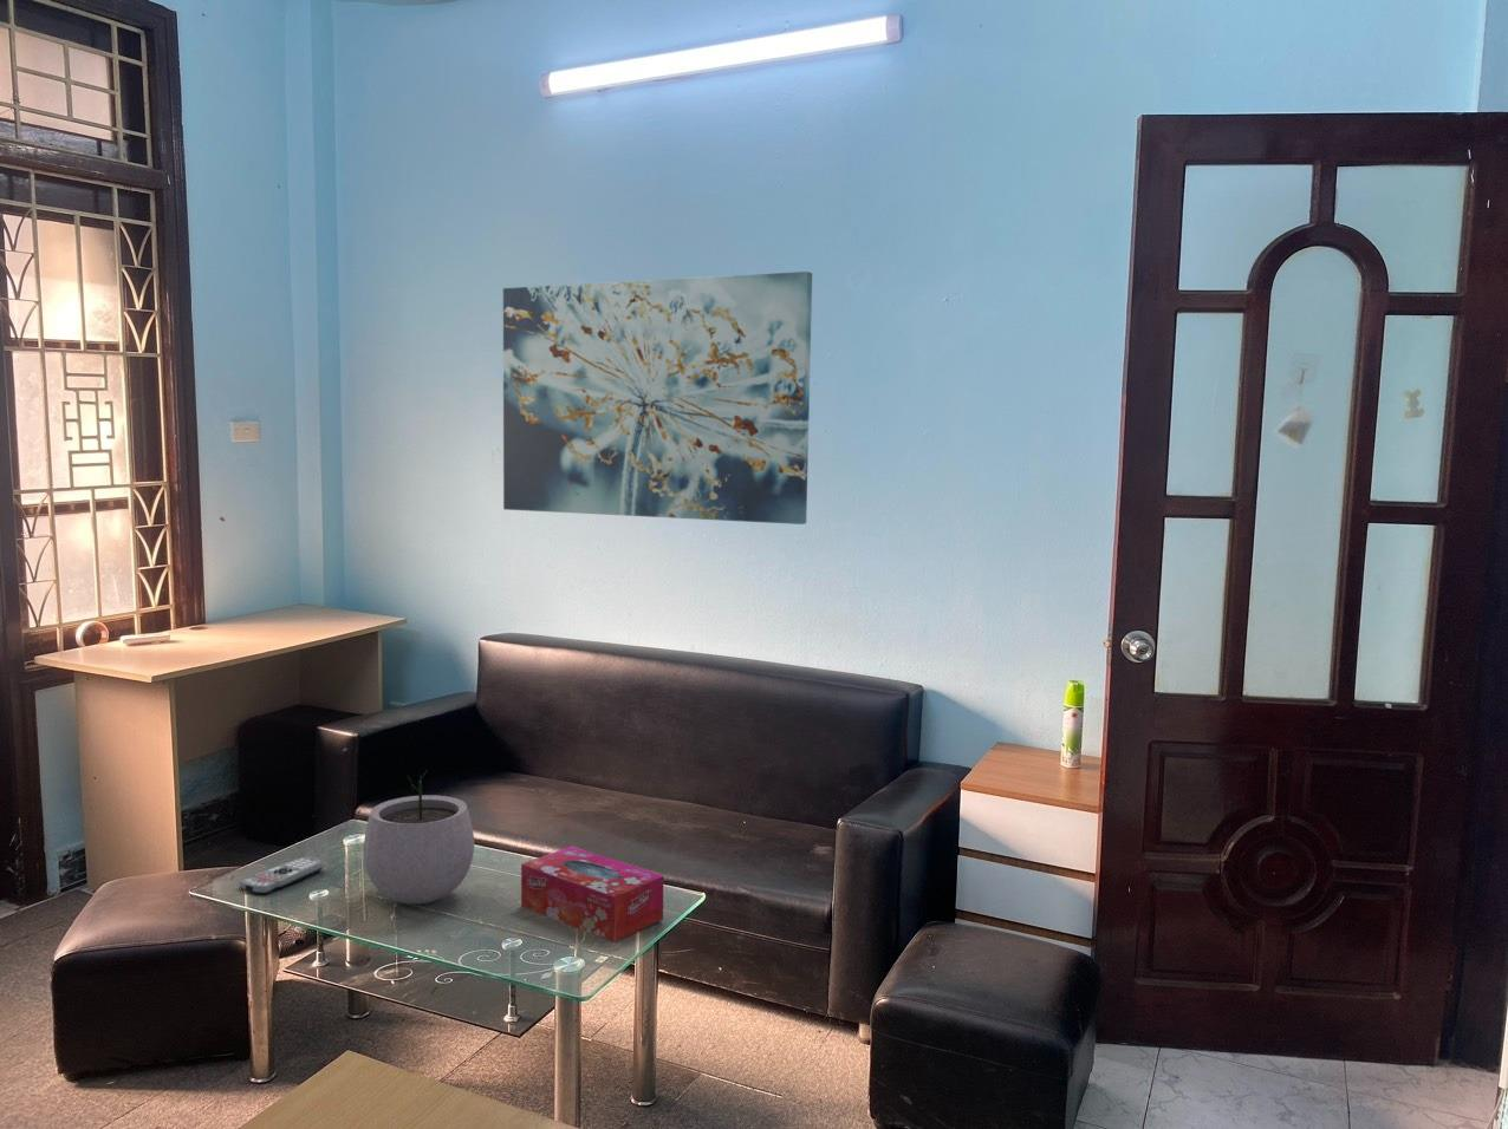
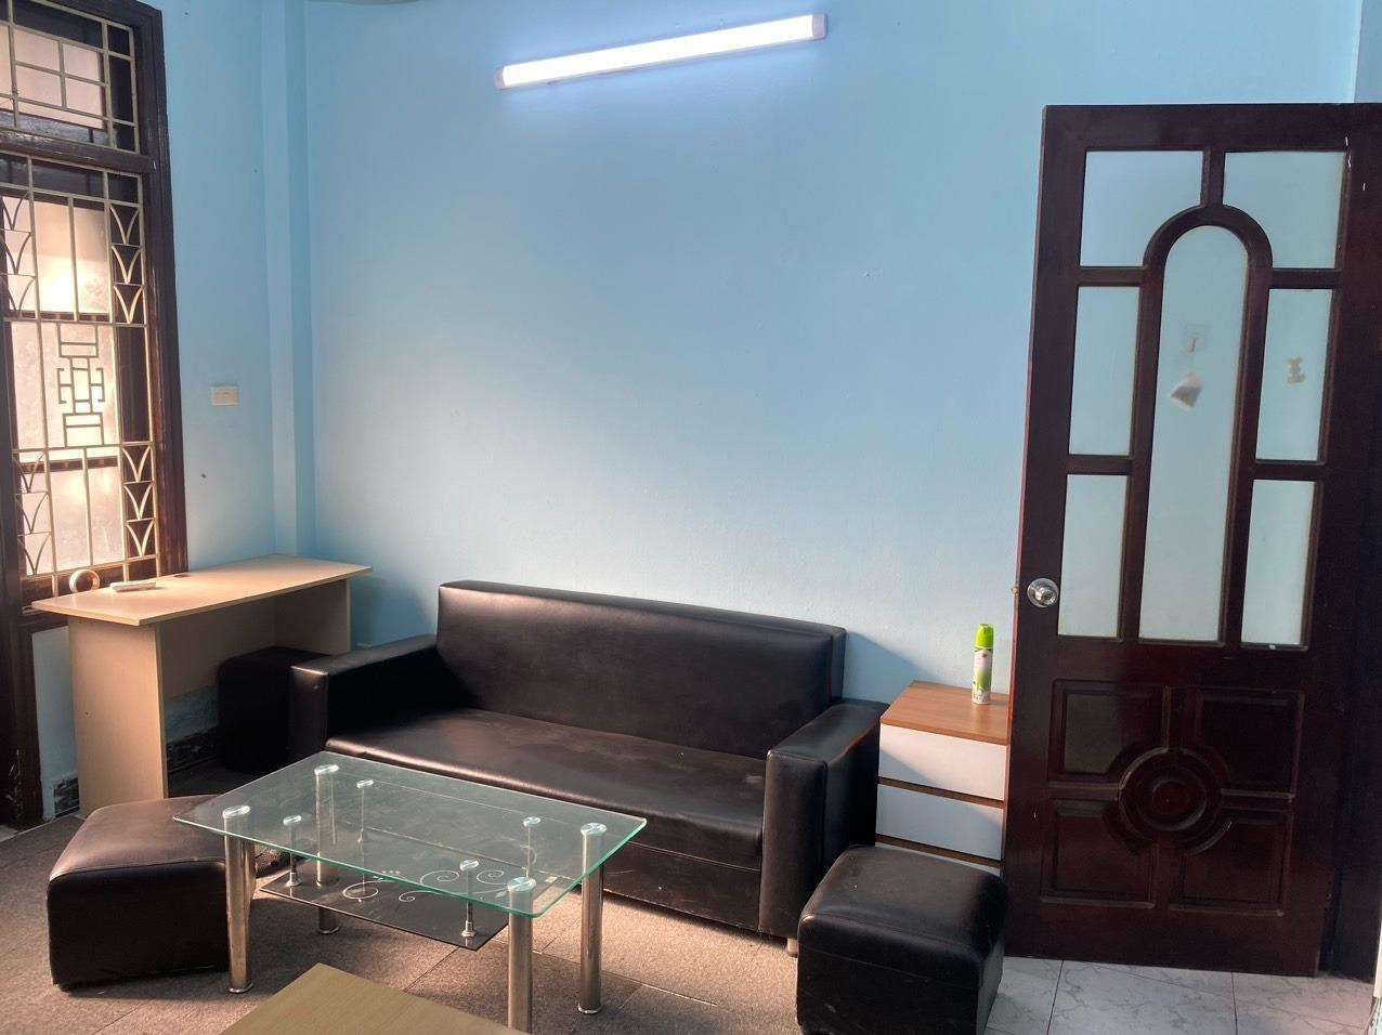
- remote control (284, 875)
- plant pot (419, 834)
- wall art (647, 400)
- tissue box (591, 891)
